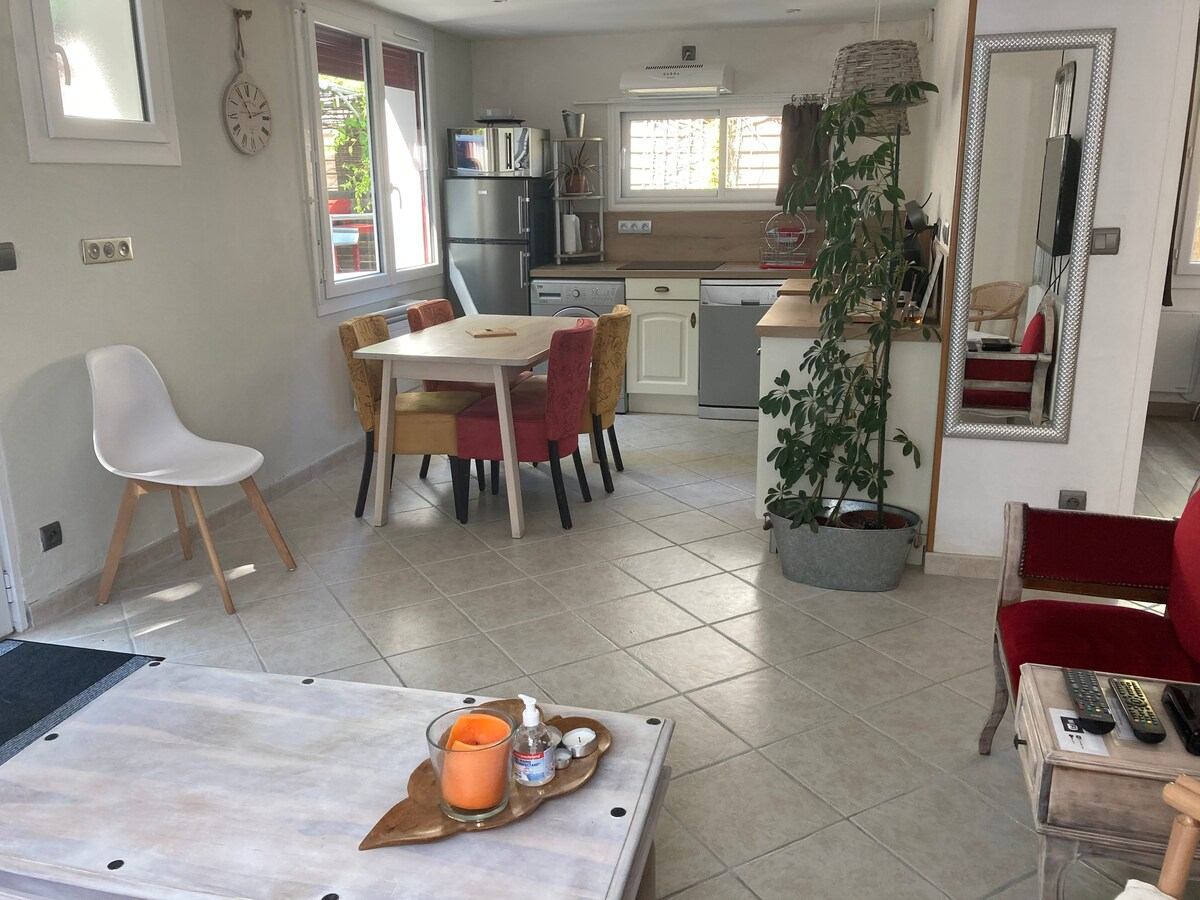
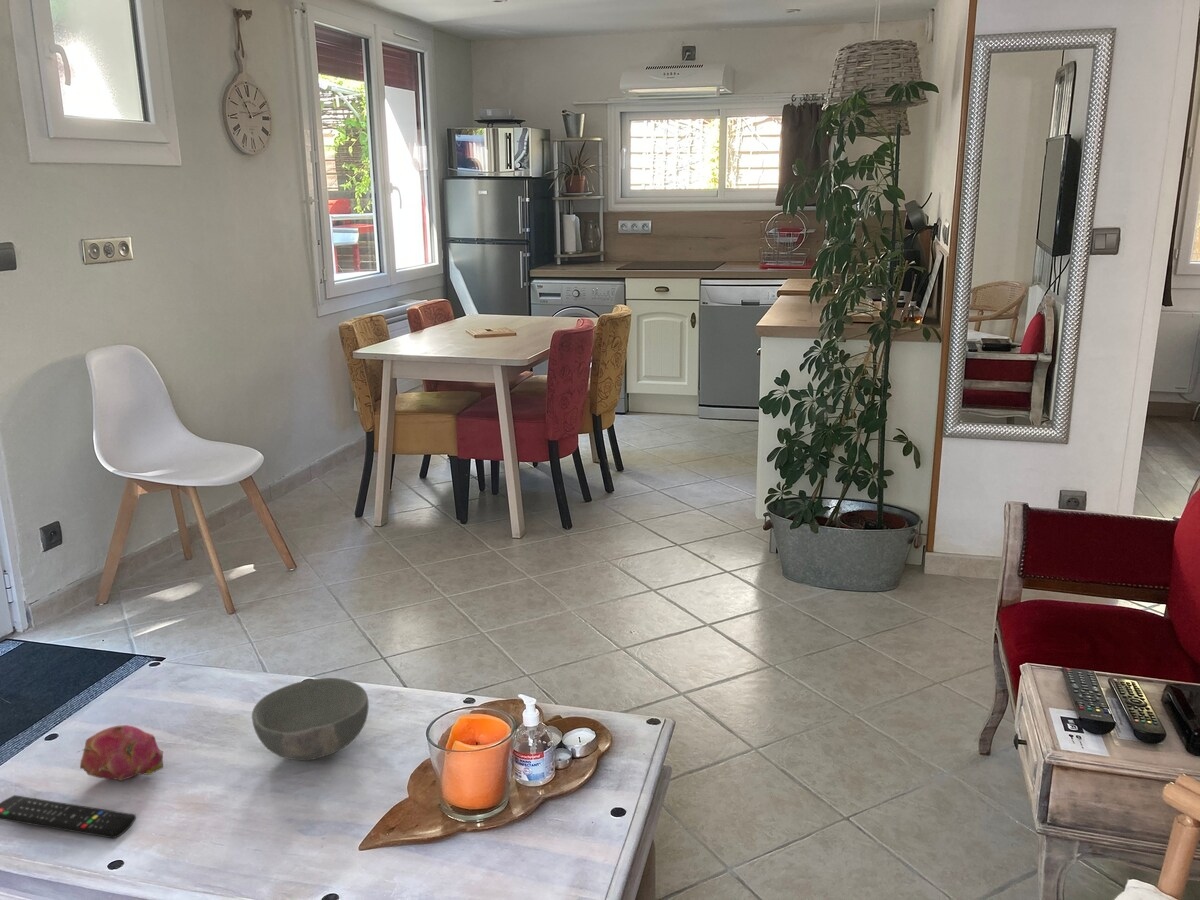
+ fruit (121, 751)
+ bowl (312, 725)
+ remote control (60, 817)
